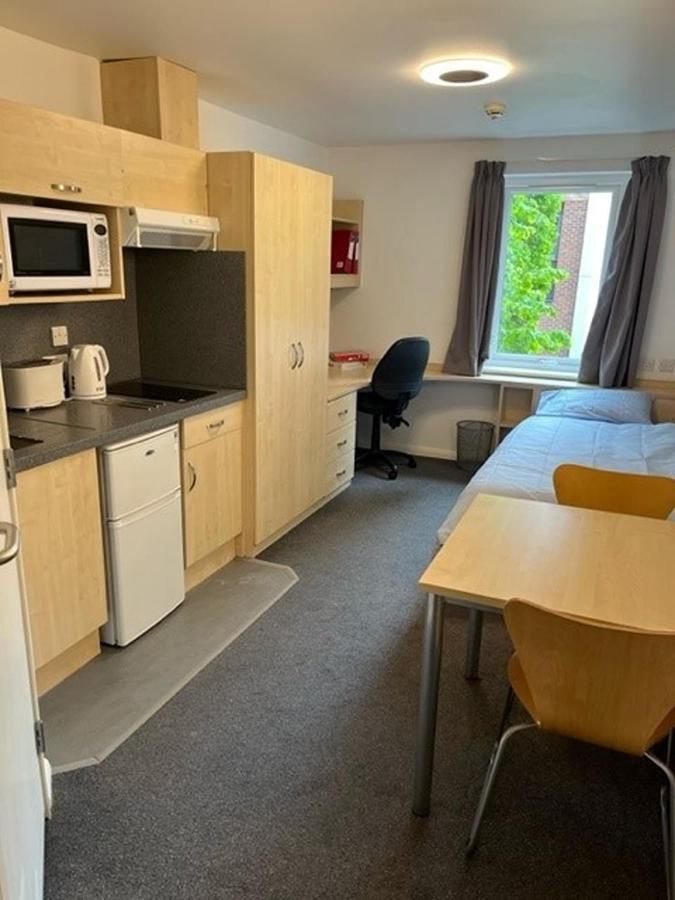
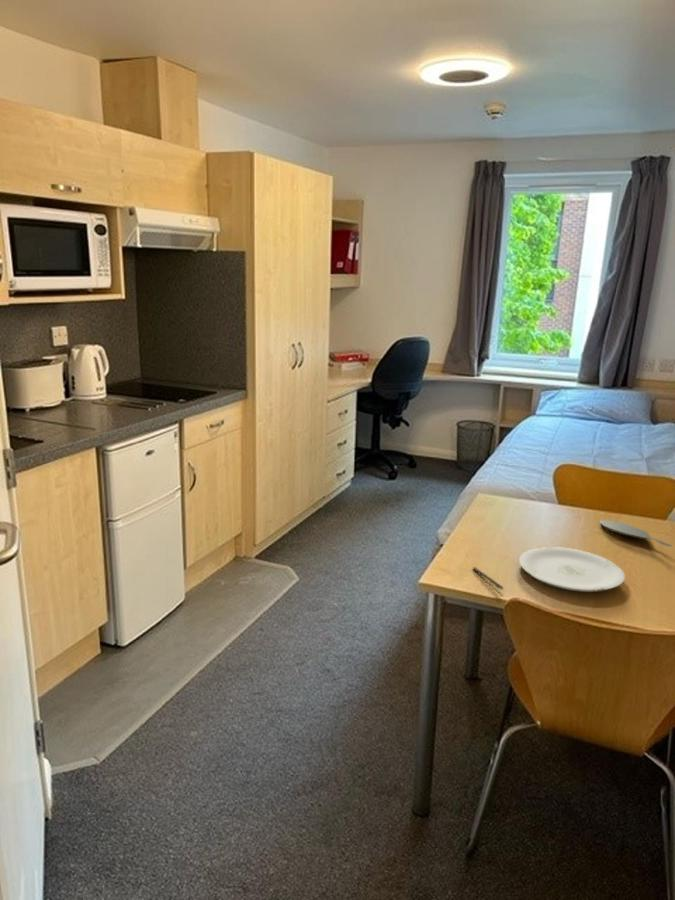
+ plate (570, 570)
+ pen (486, 577)
+ spoon (634, 533)
